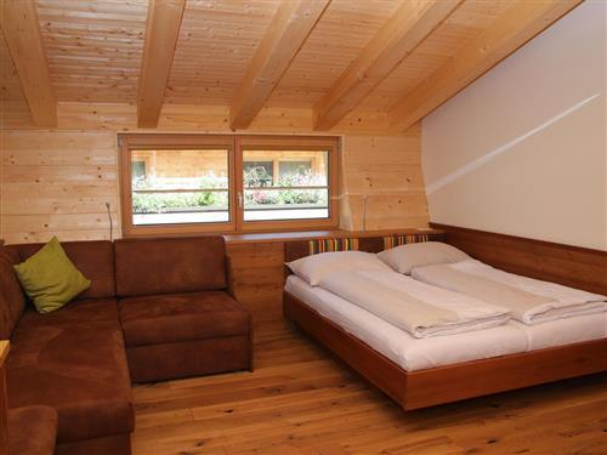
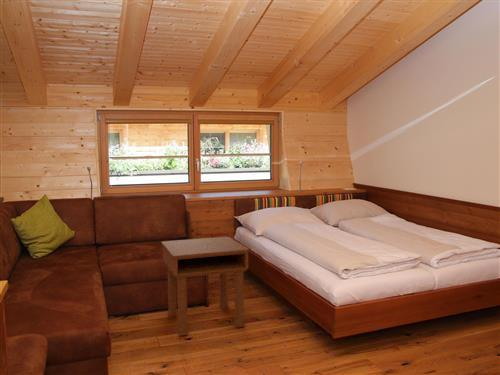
+ nightstand (203, 275)
